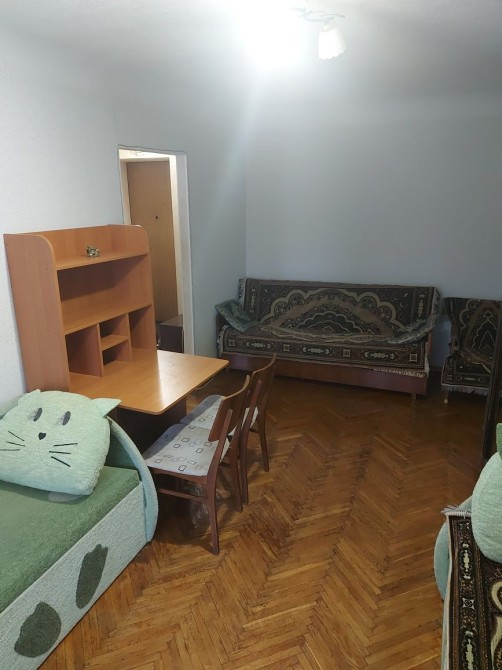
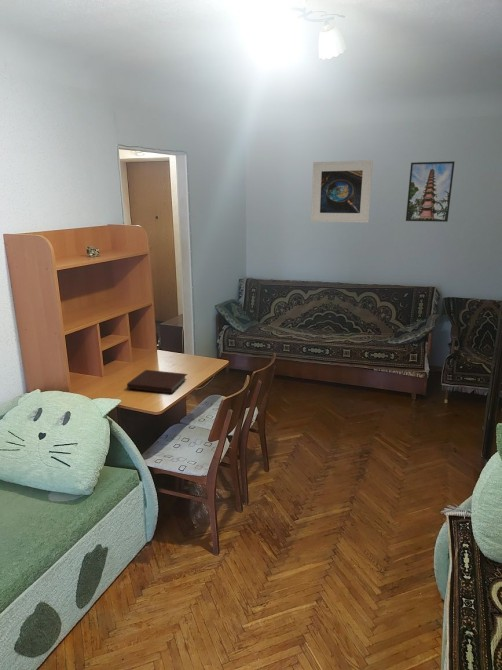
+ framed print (429, 192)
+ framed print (340, 192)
+ notebook (158, 381)
